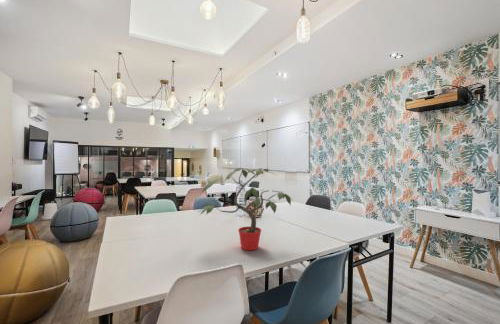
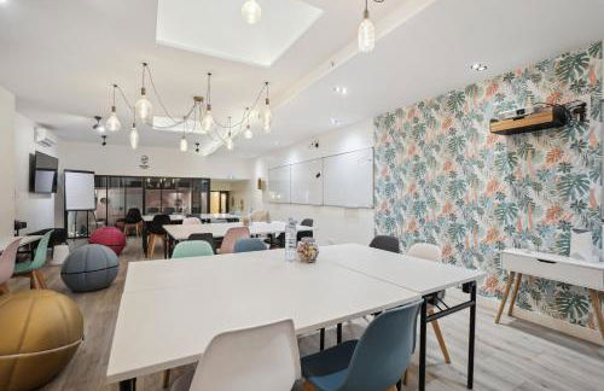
- potted plant (246, 207)
